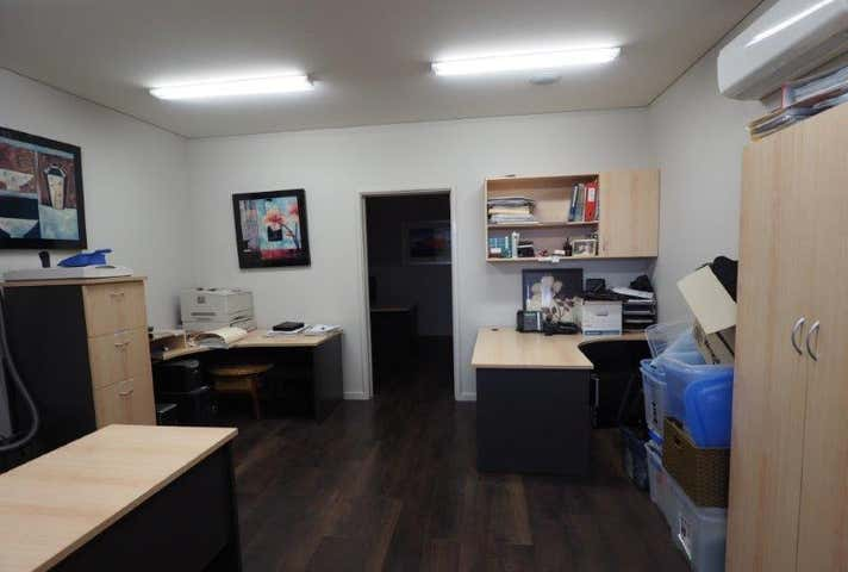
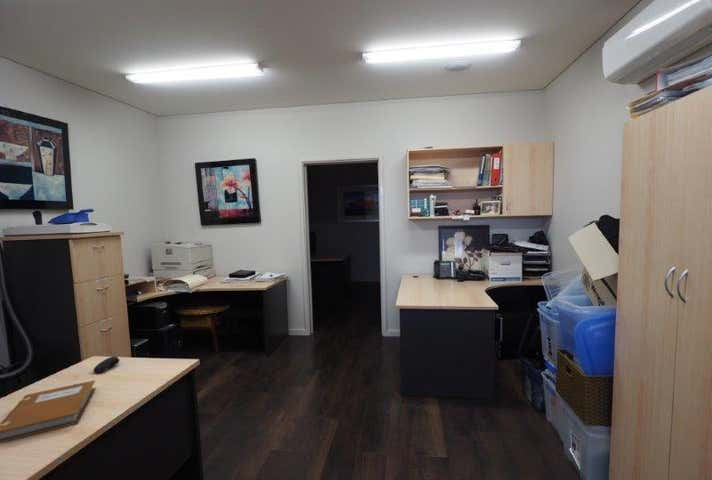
+ computer mouse (107, 364)
+ notebook (49, 407)
